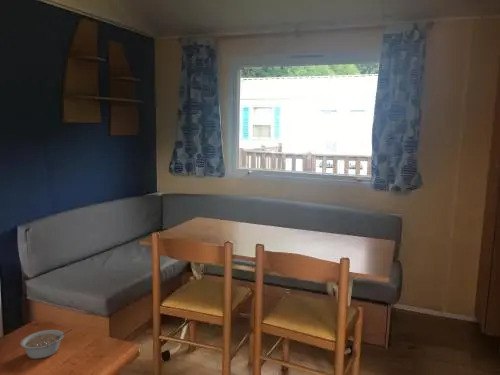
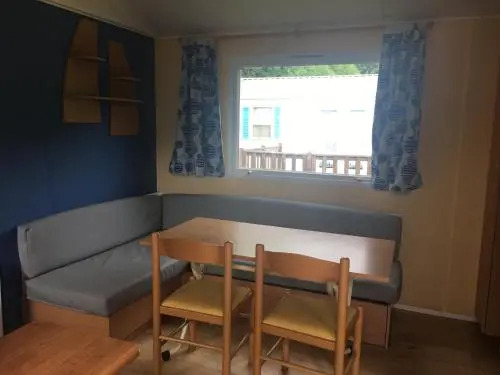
- legume (44, 343)
